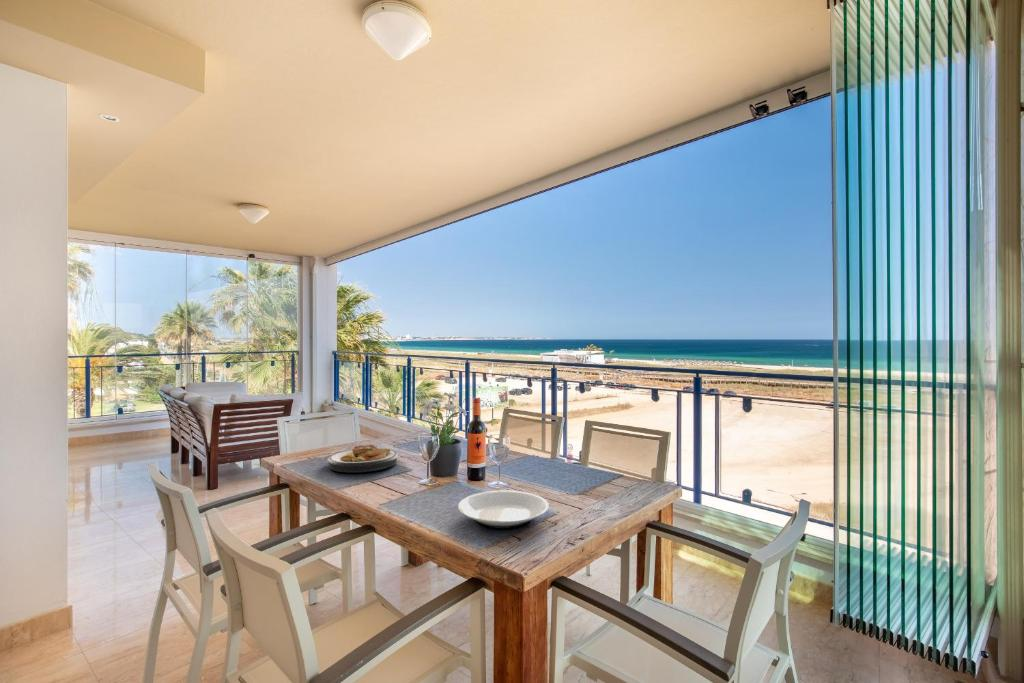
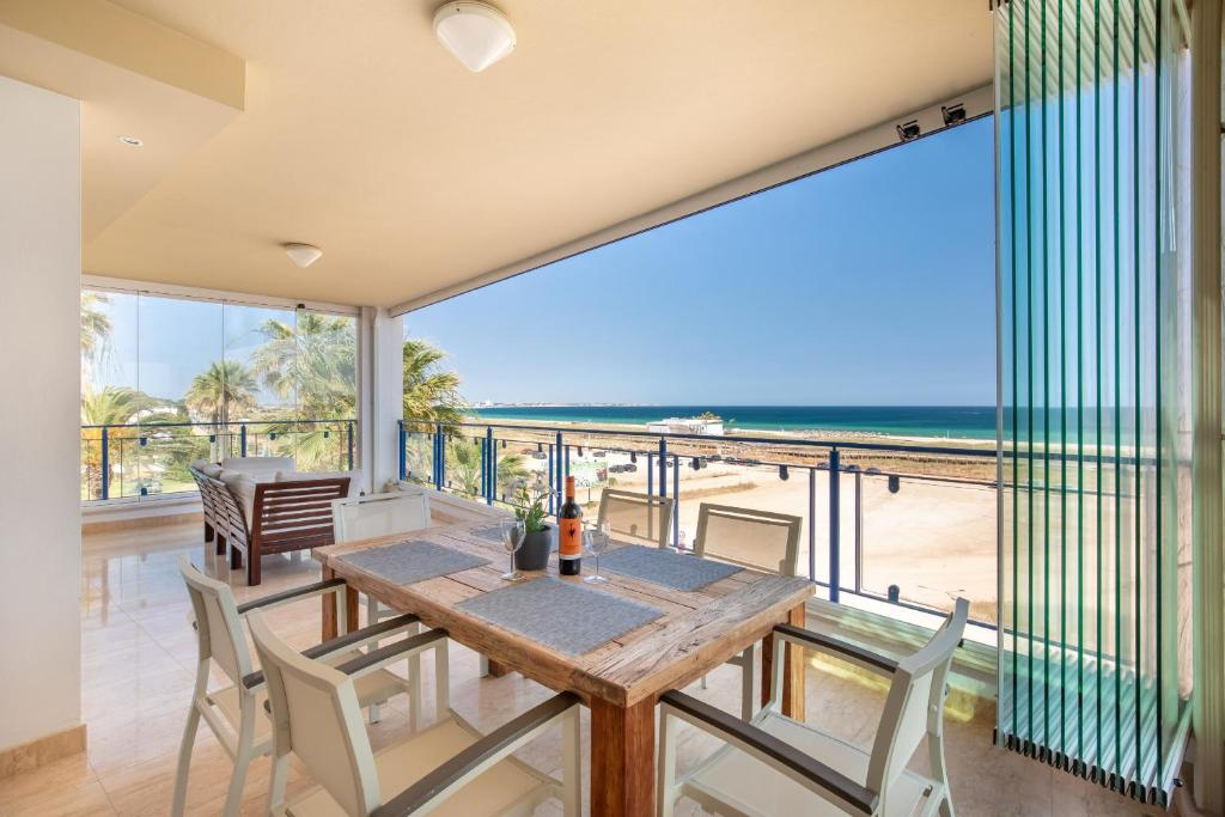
- plate (503, 511)
- plate (363, 456)
